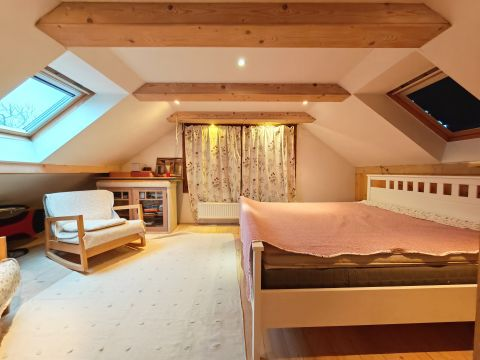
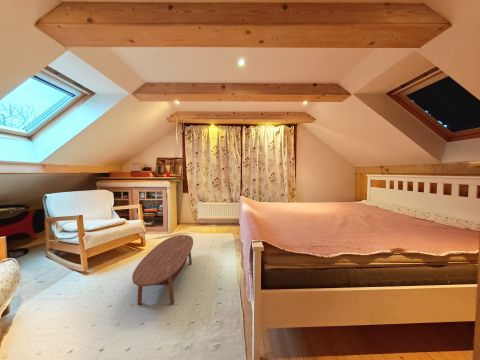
+ coffee table (169, 266)
